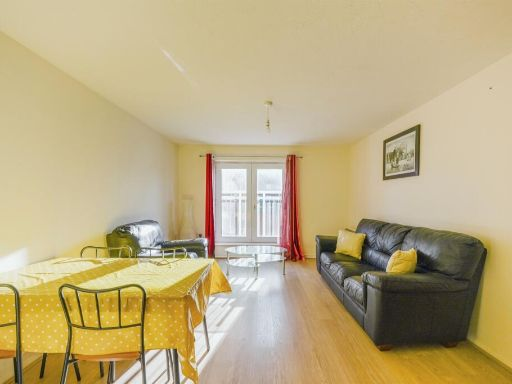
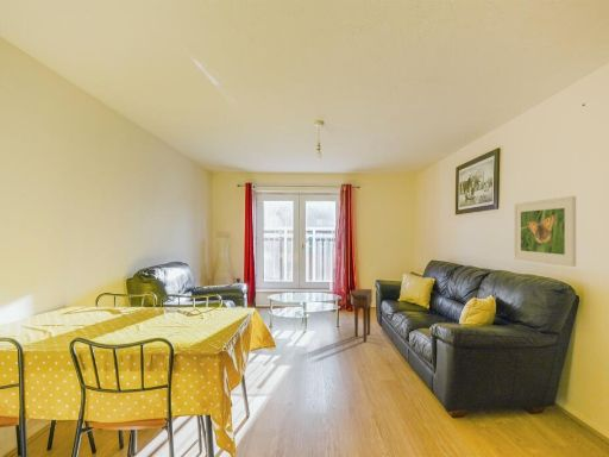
+ side table (364, 314)
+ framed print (541, 231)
